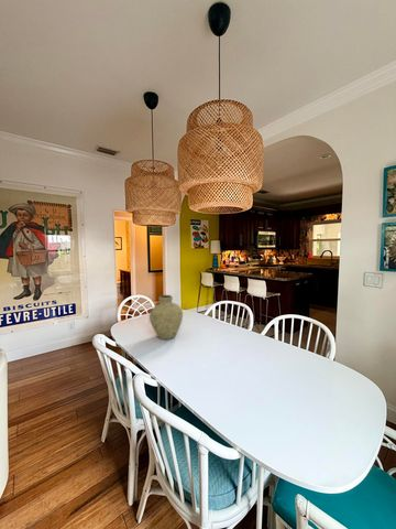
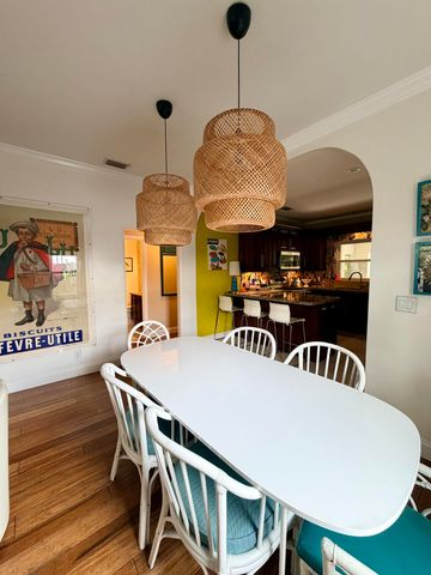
- vase (166, 316)
